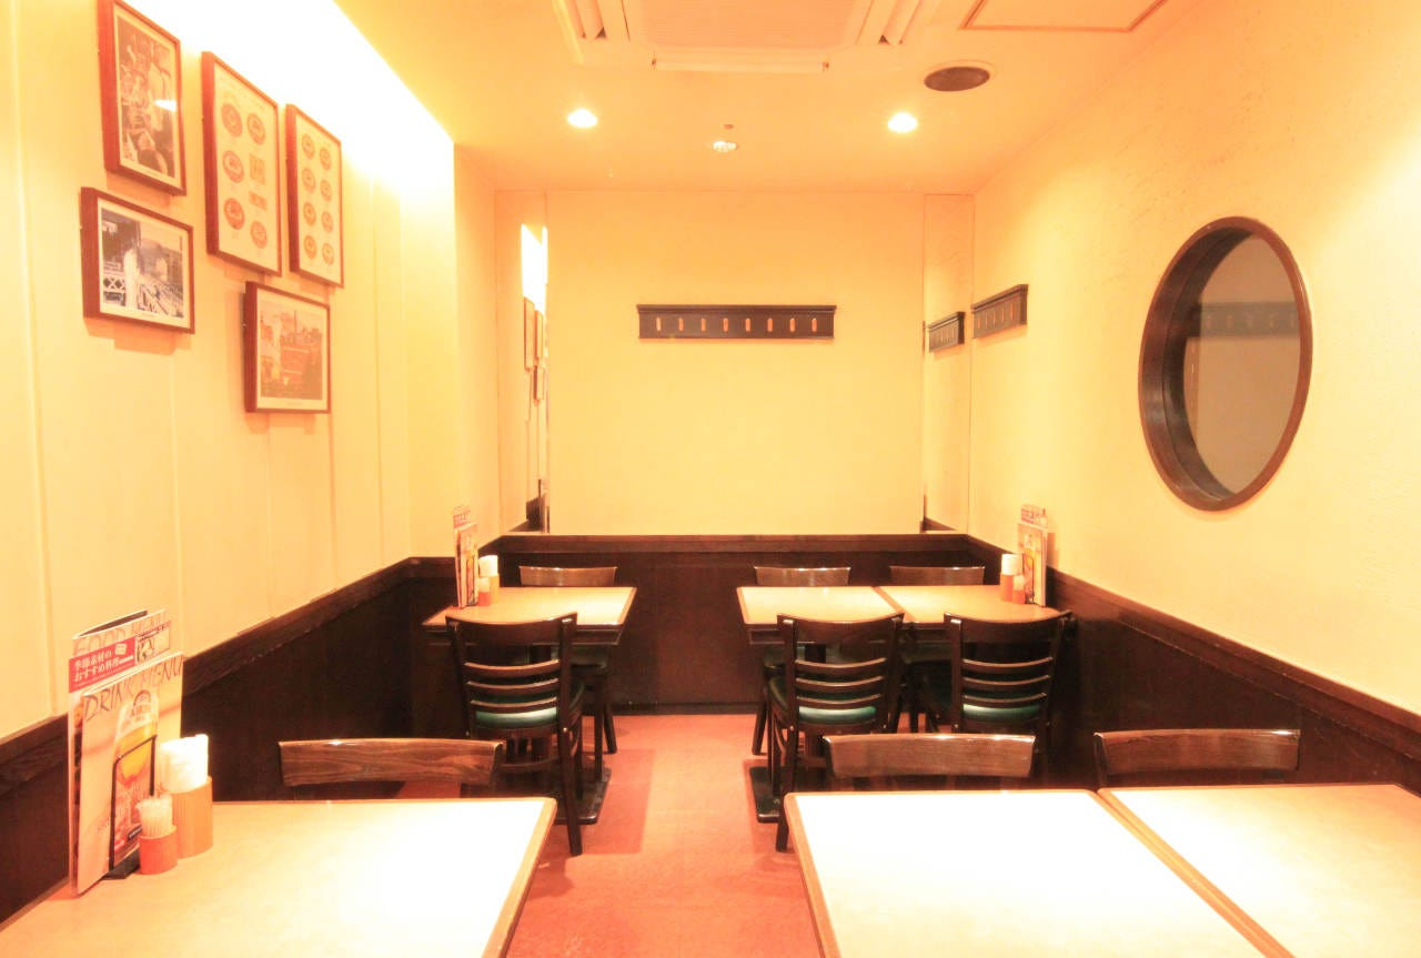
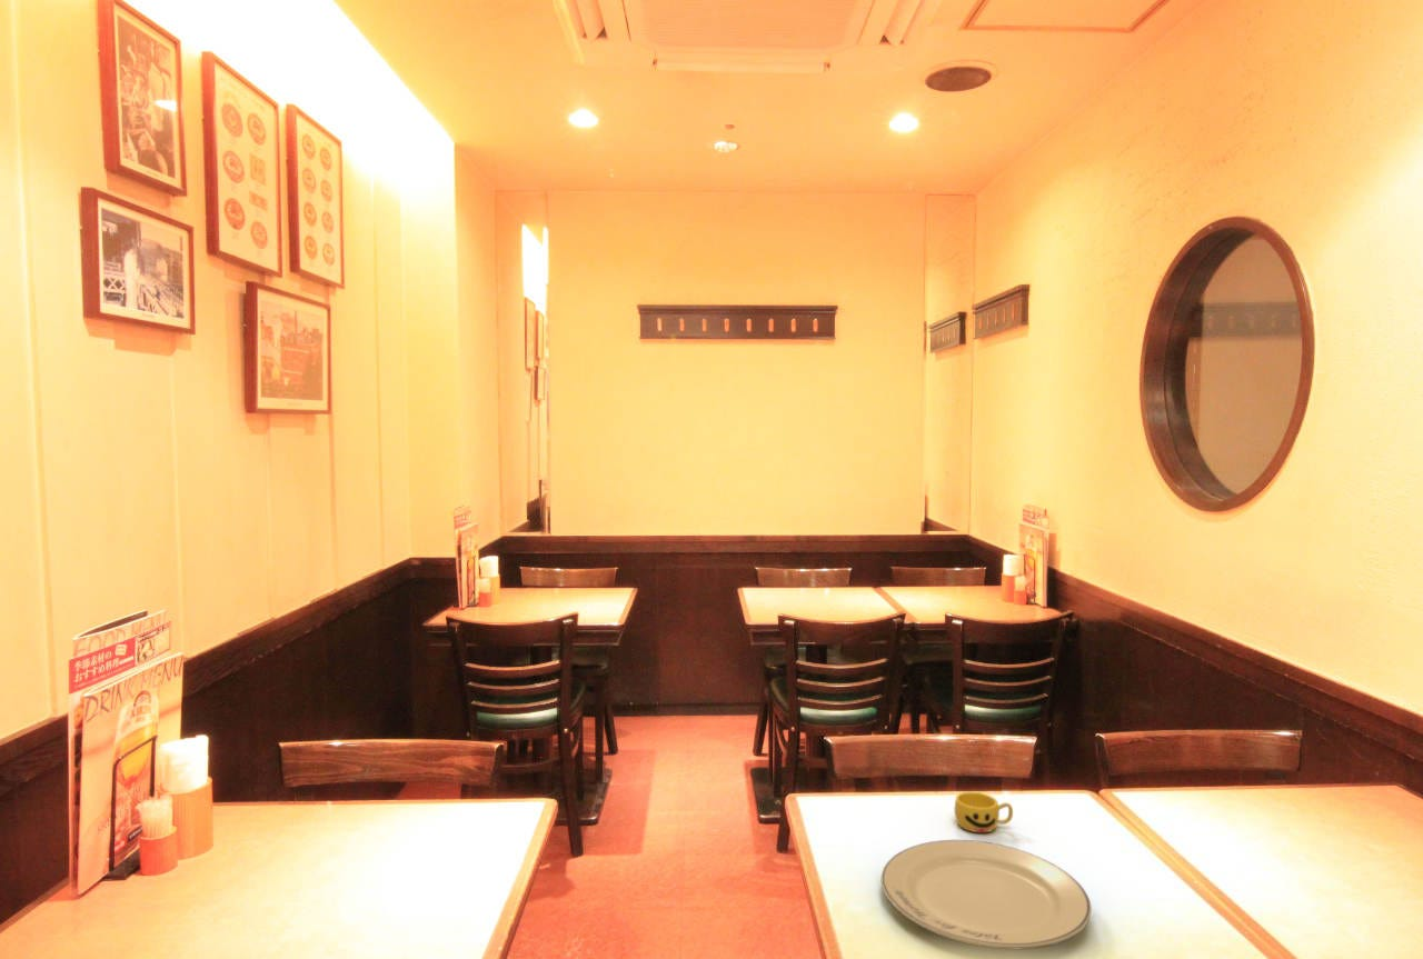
+ chinaware (982, 893)
+ cup (983, 812)
